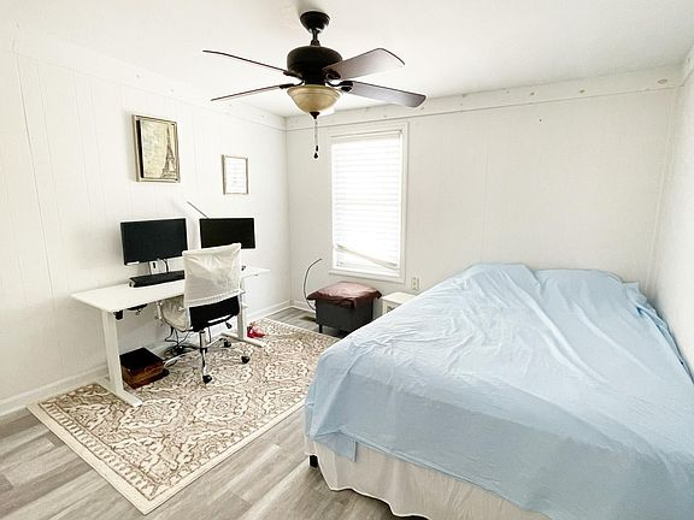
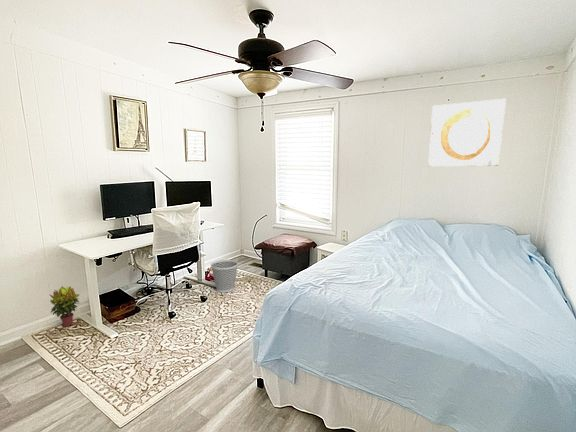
+ wastebasket (224, 276)
+ potted plant (66, 305)
+ wall art (464, 135)
